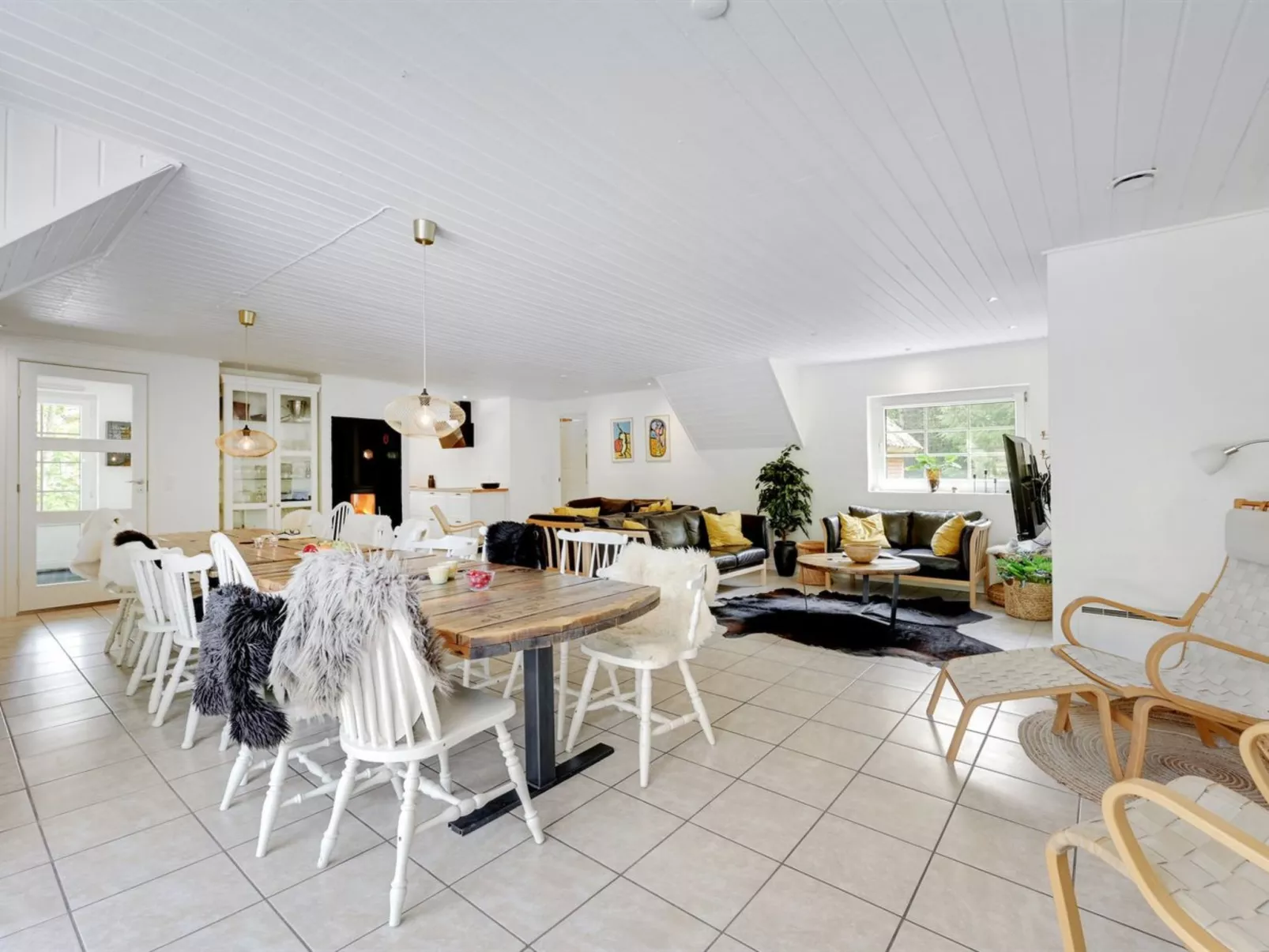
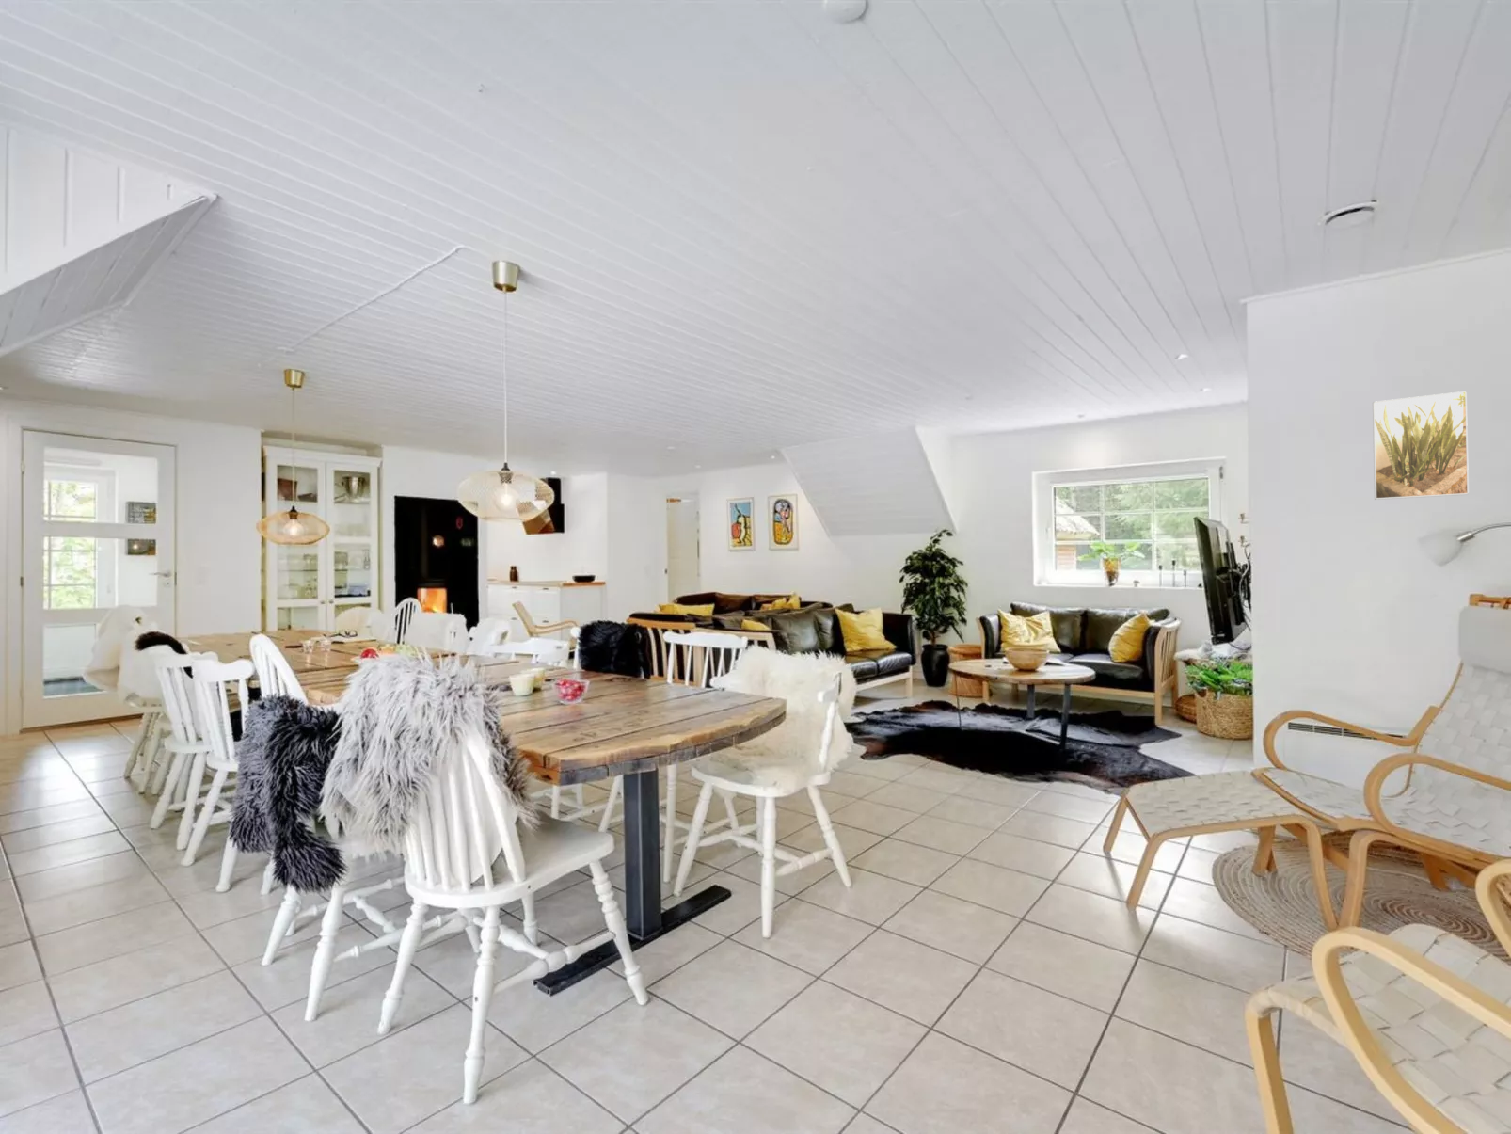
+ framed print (1419, 447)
